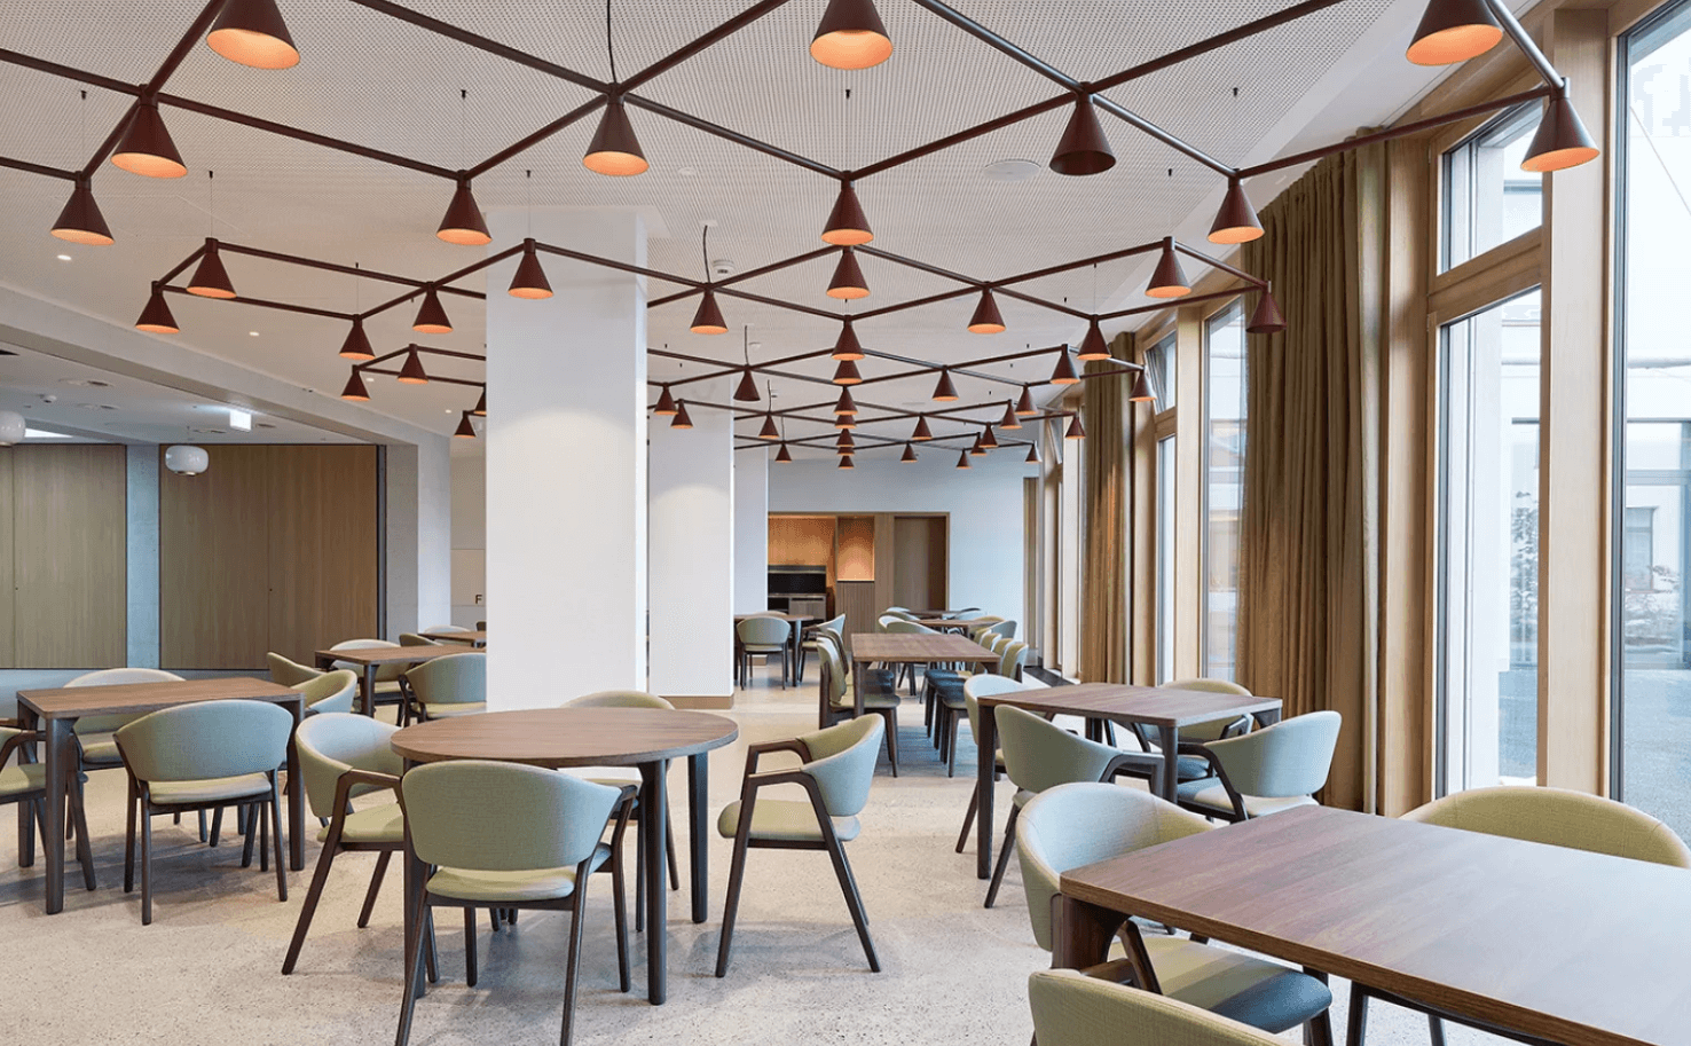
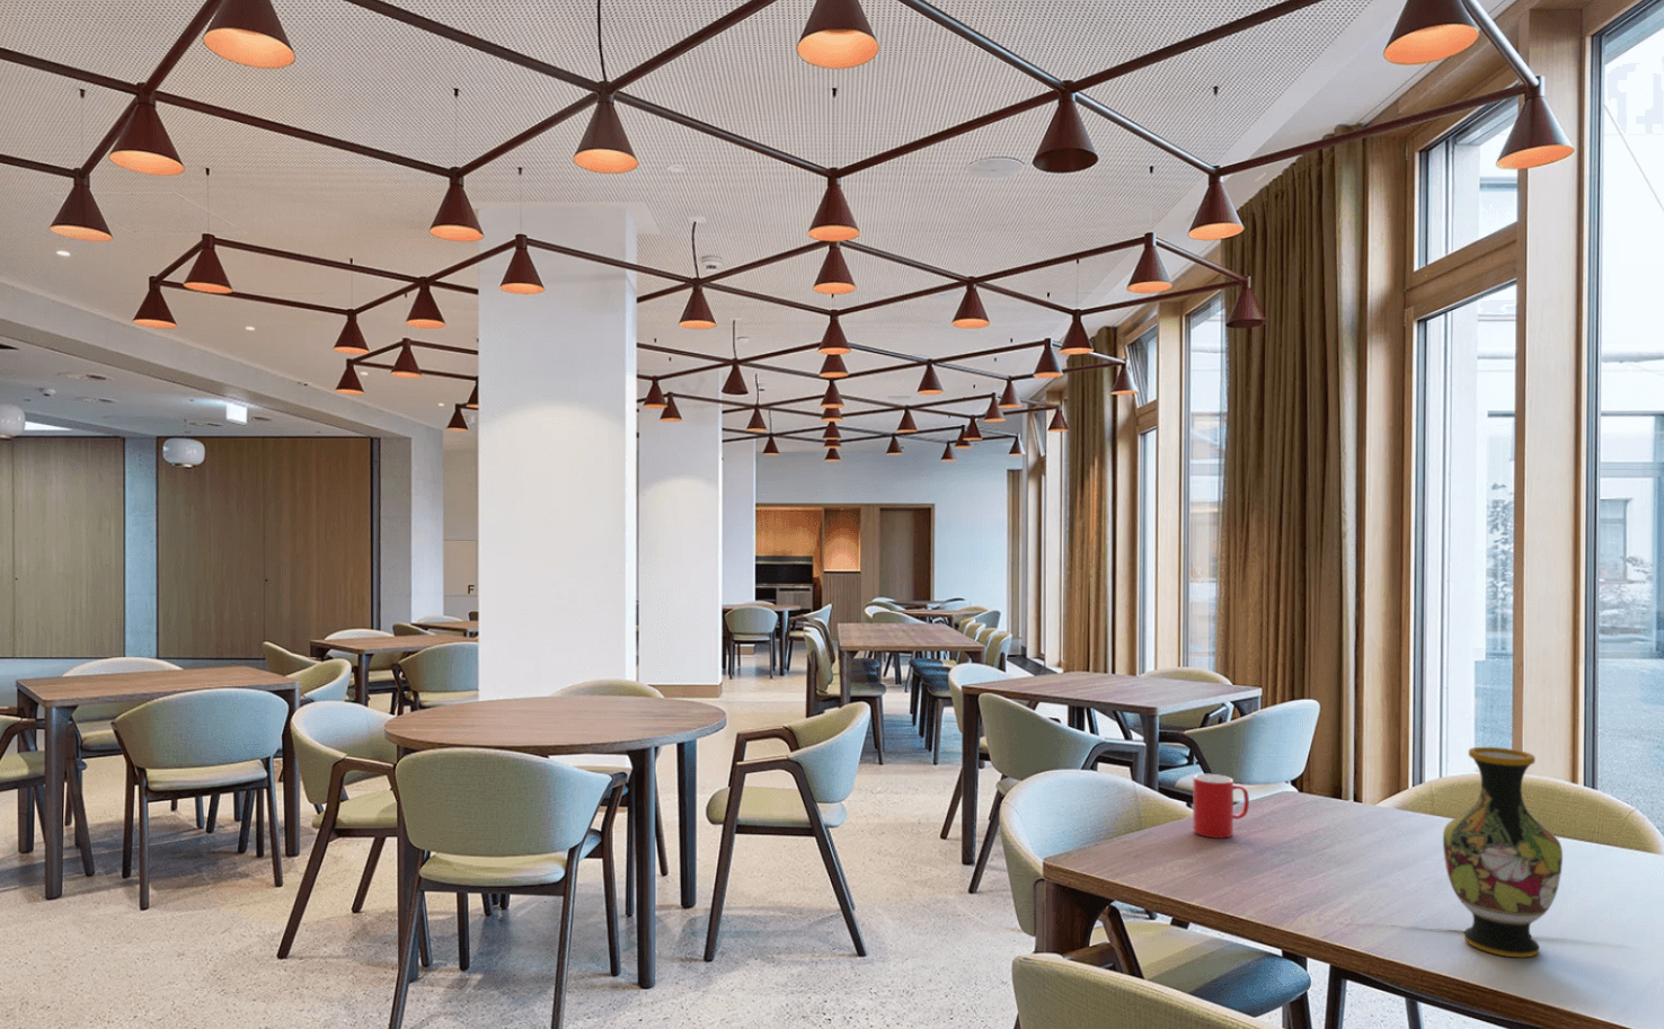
+ cup (1221, 806)
+ vase (1500, 848)
